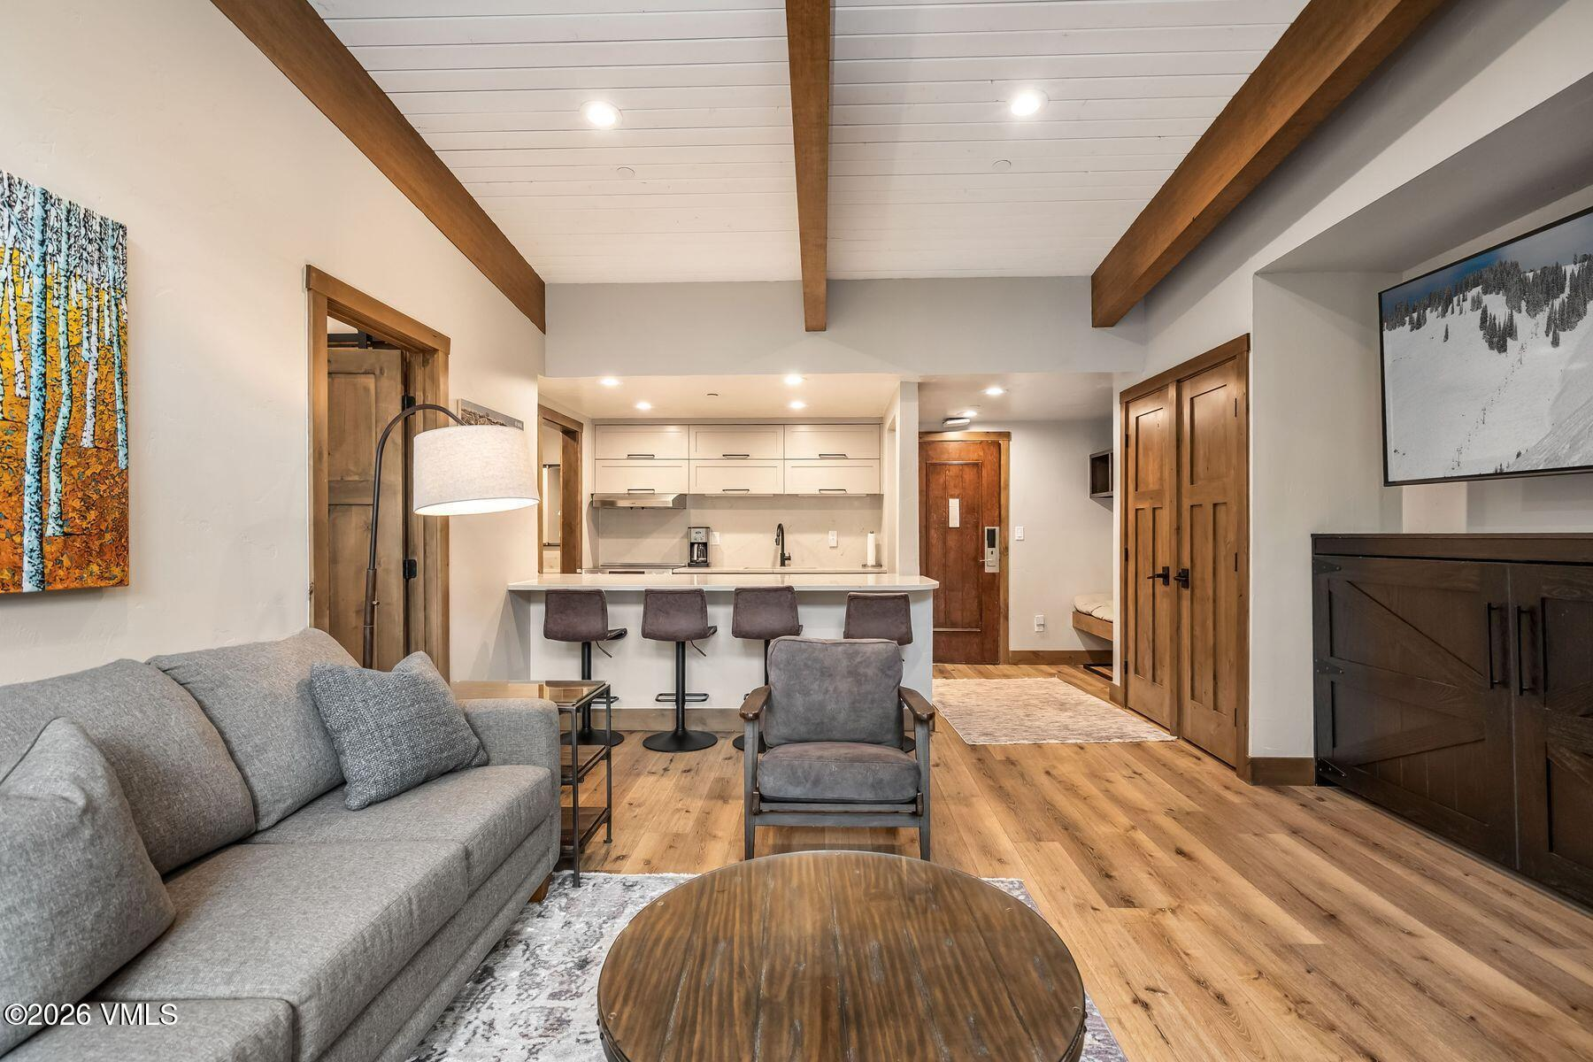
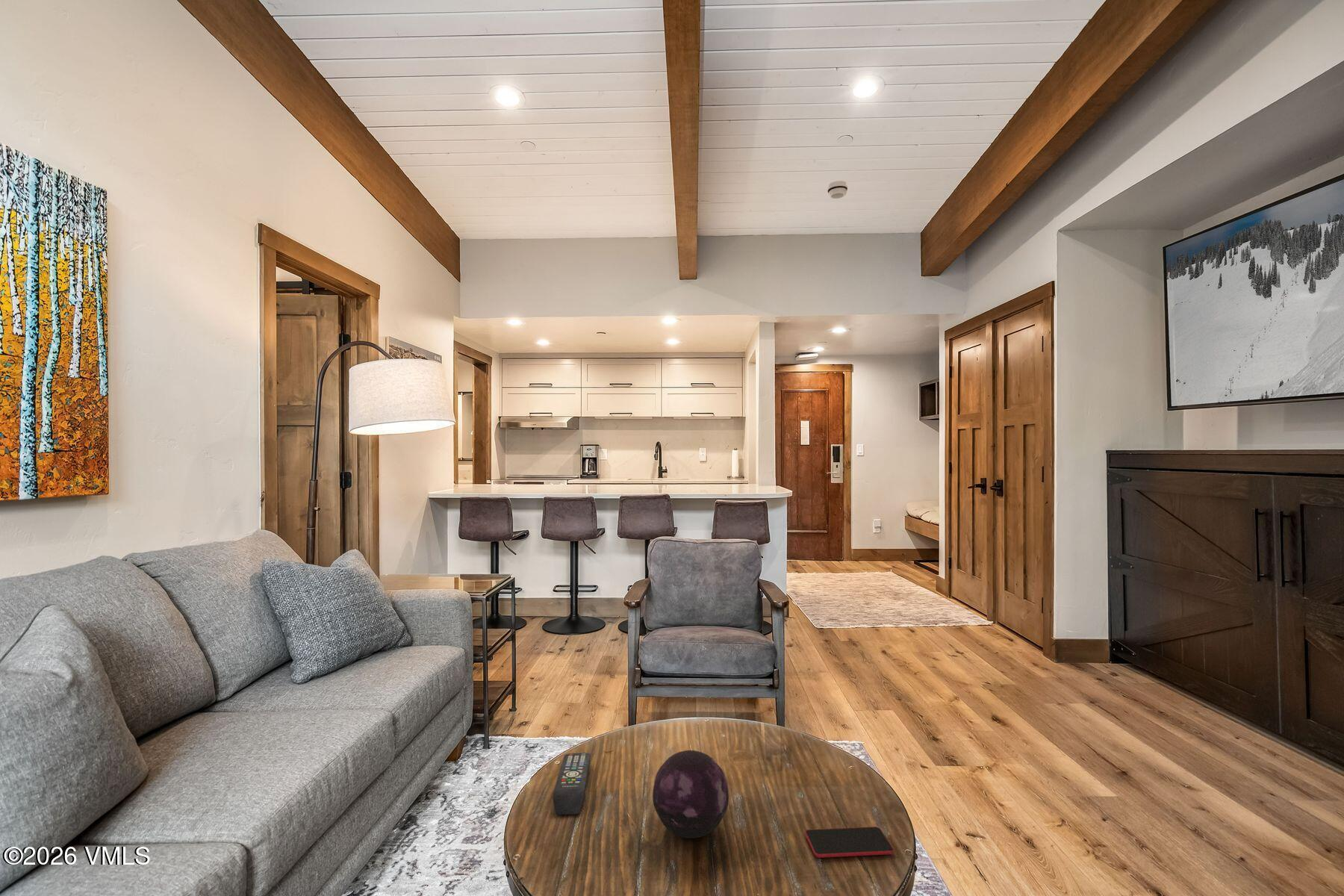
+ decorative orb (691, 792)
+ smartphone (848, 842)
+ remote control (573, 778)
+ smoke detector (837, 190)
